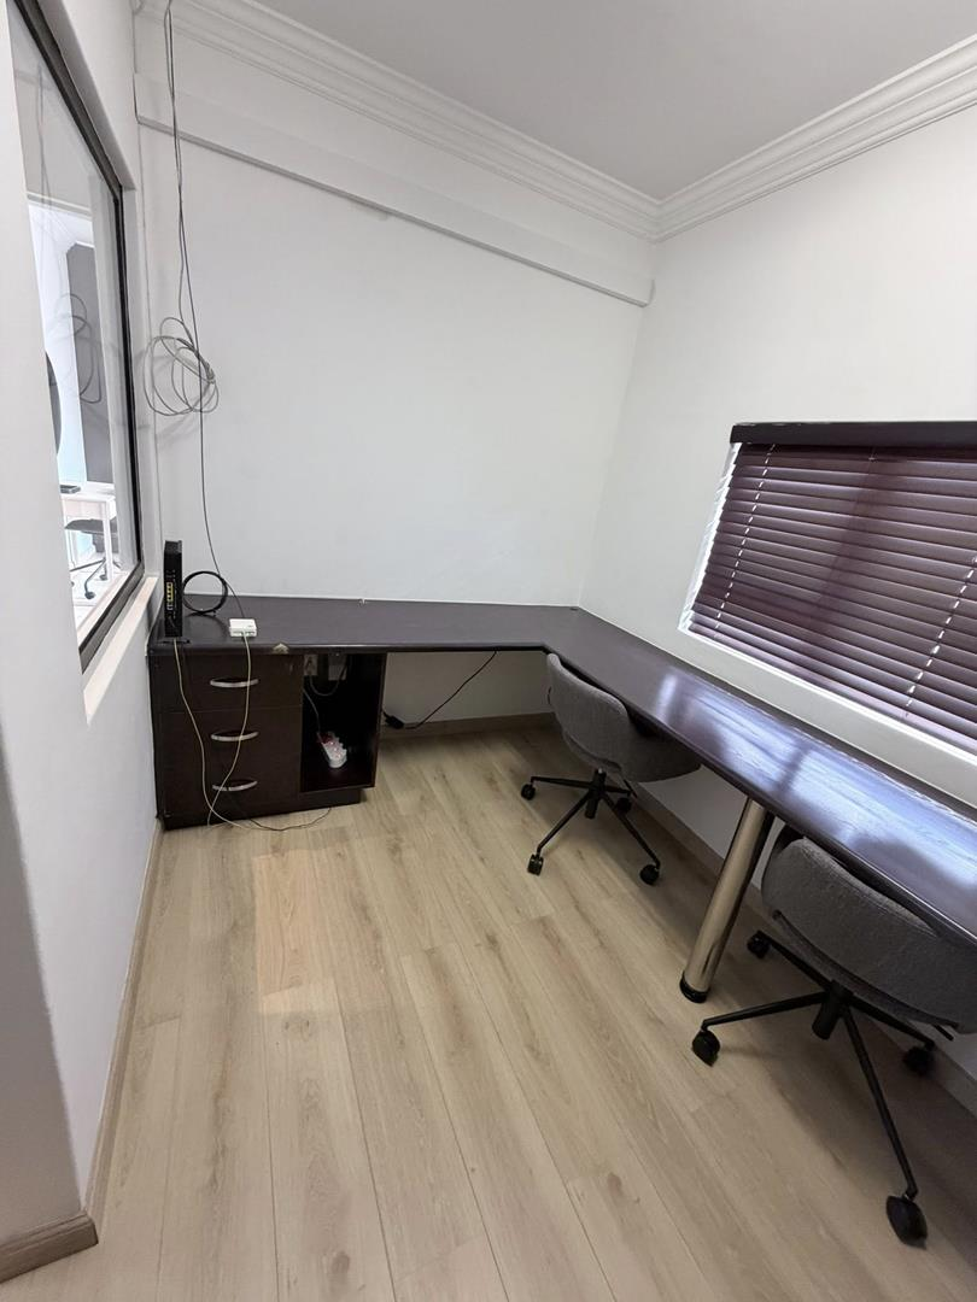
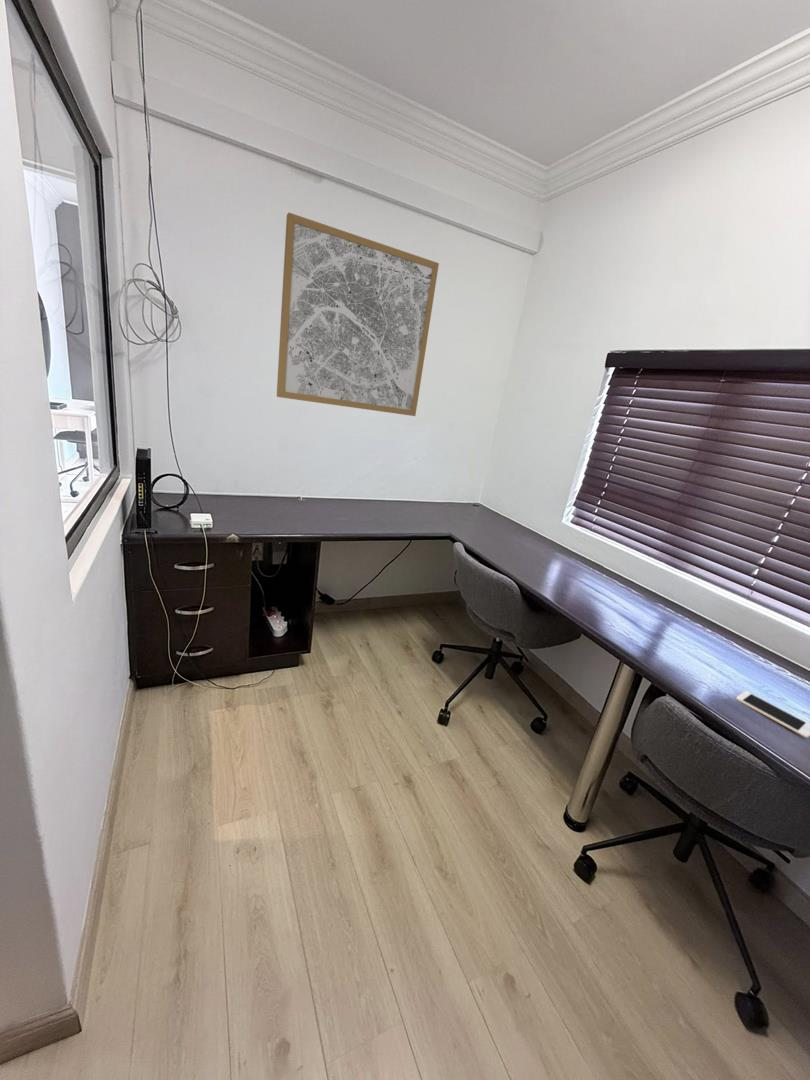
+ wall art (359, 328)
+ cell phone (774, 712)
